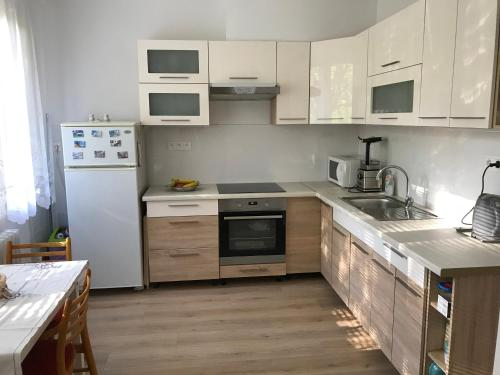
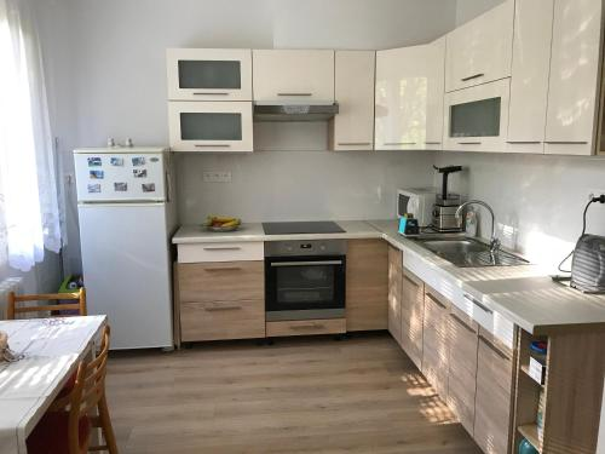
+ toaster (408, 224)
